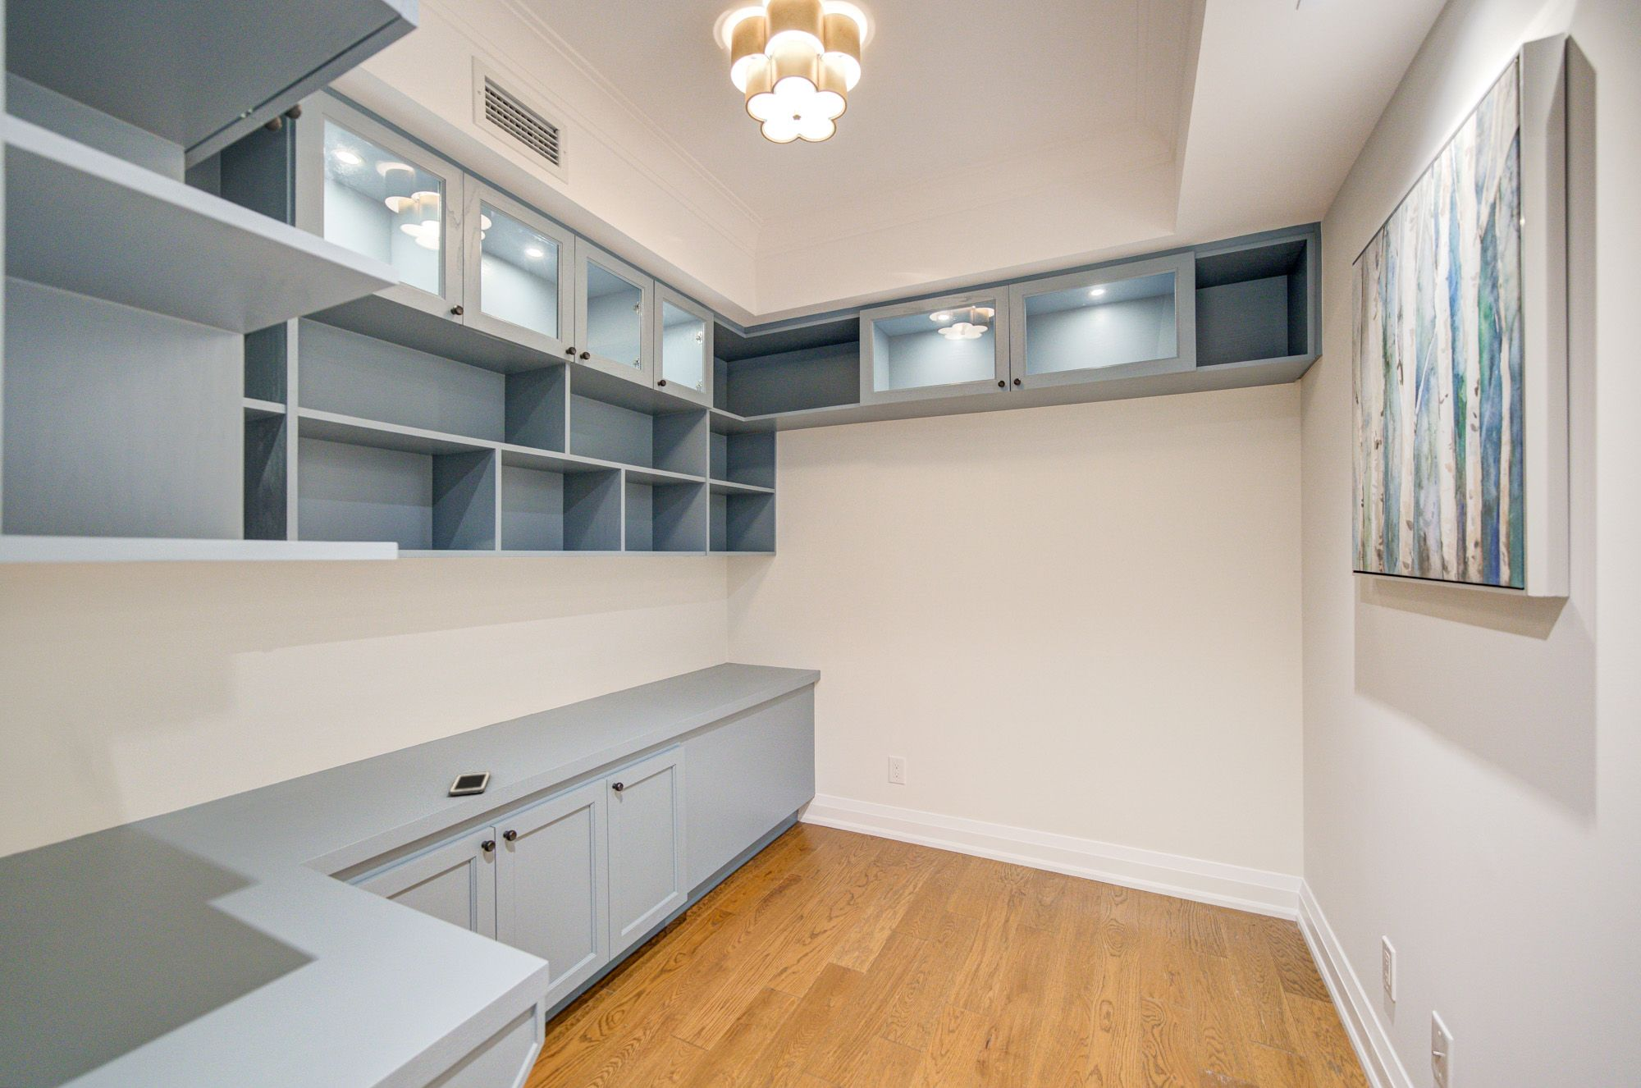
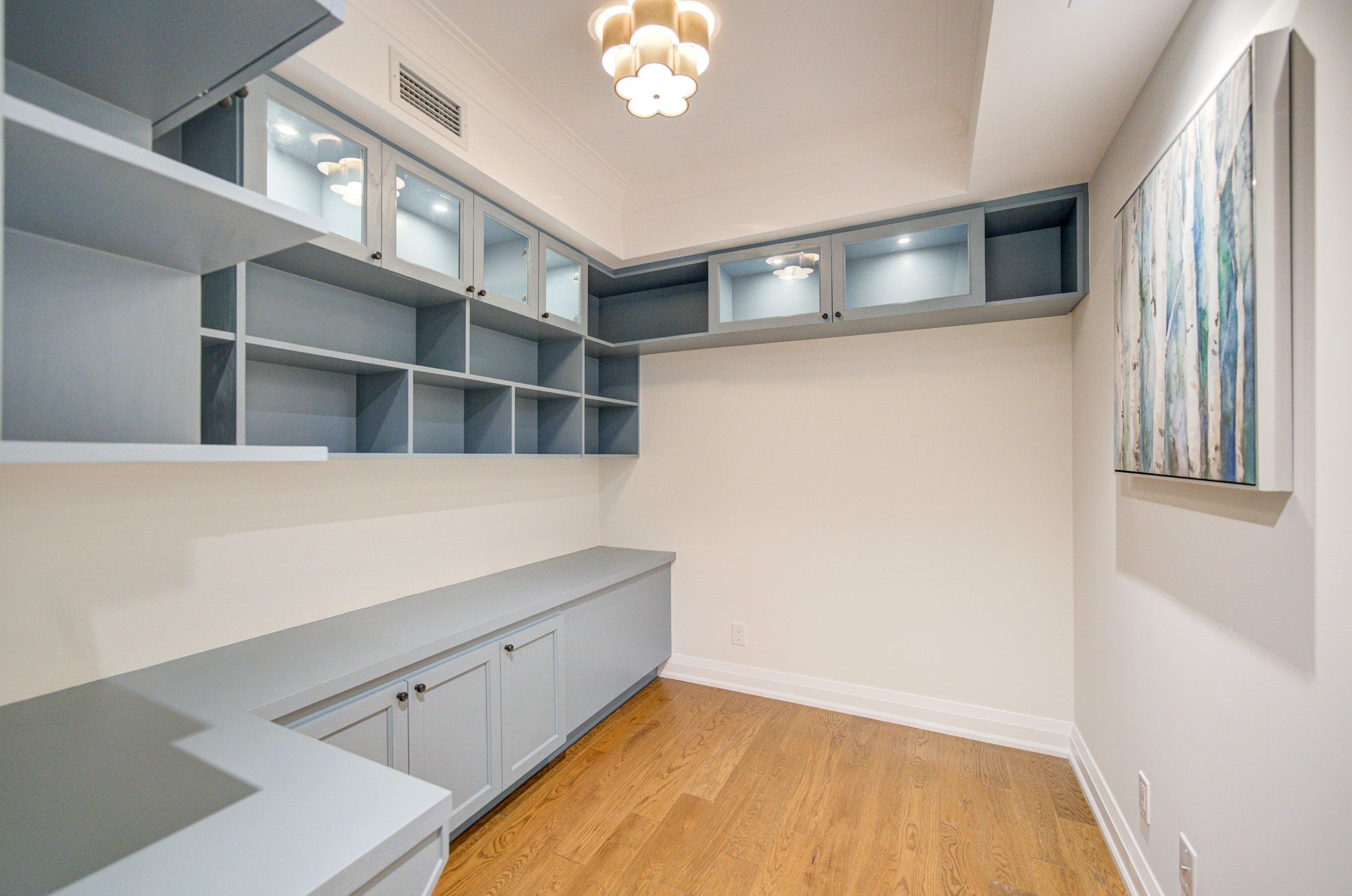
- cell phone (470, 783)
